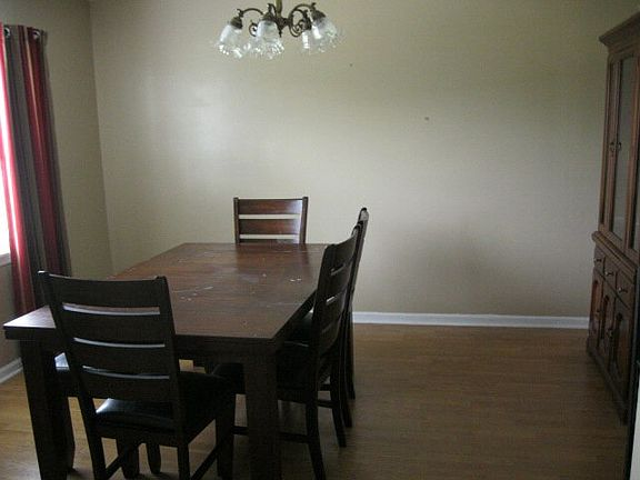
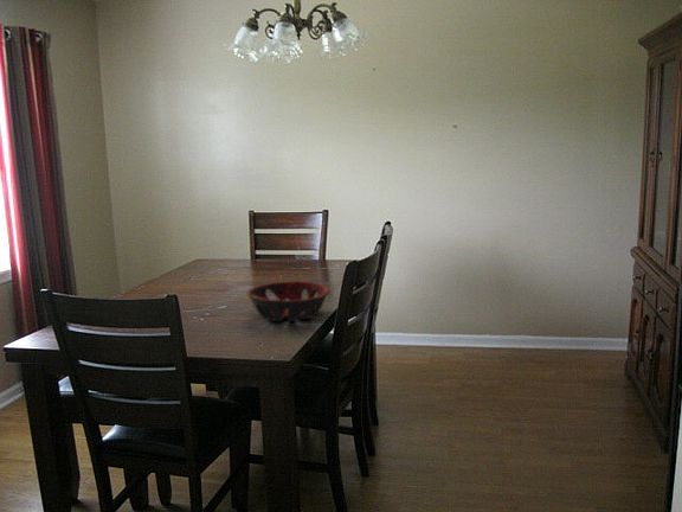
+ decorative bowl (288, 302)
